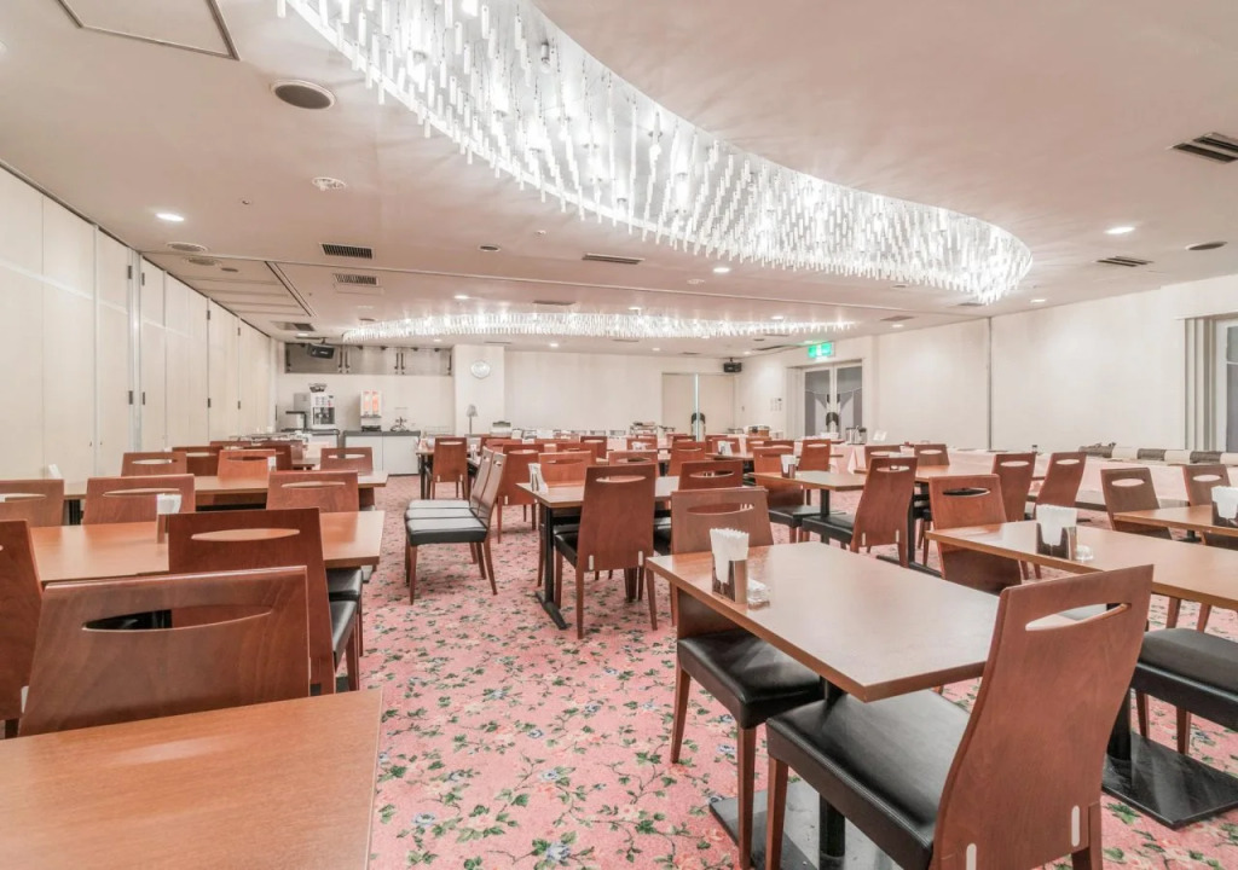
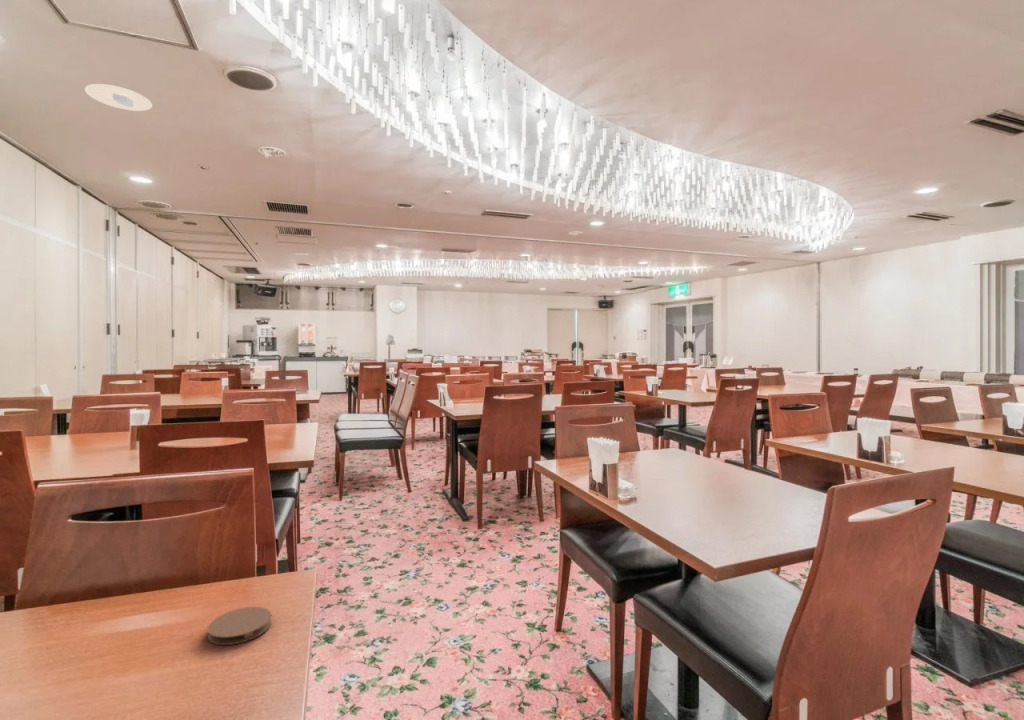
+ recessed light (119, 95)
+ coaster (240, 624)
